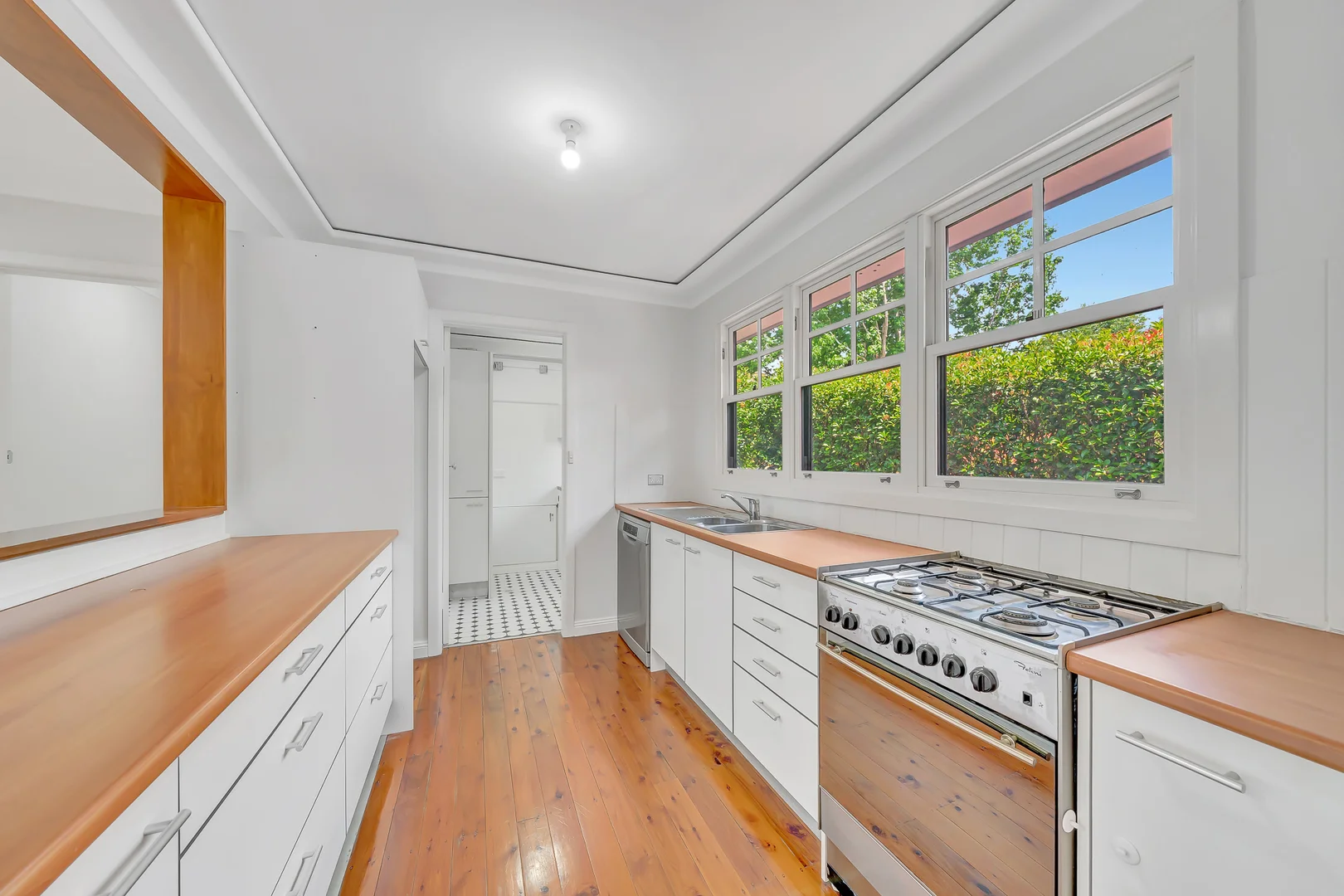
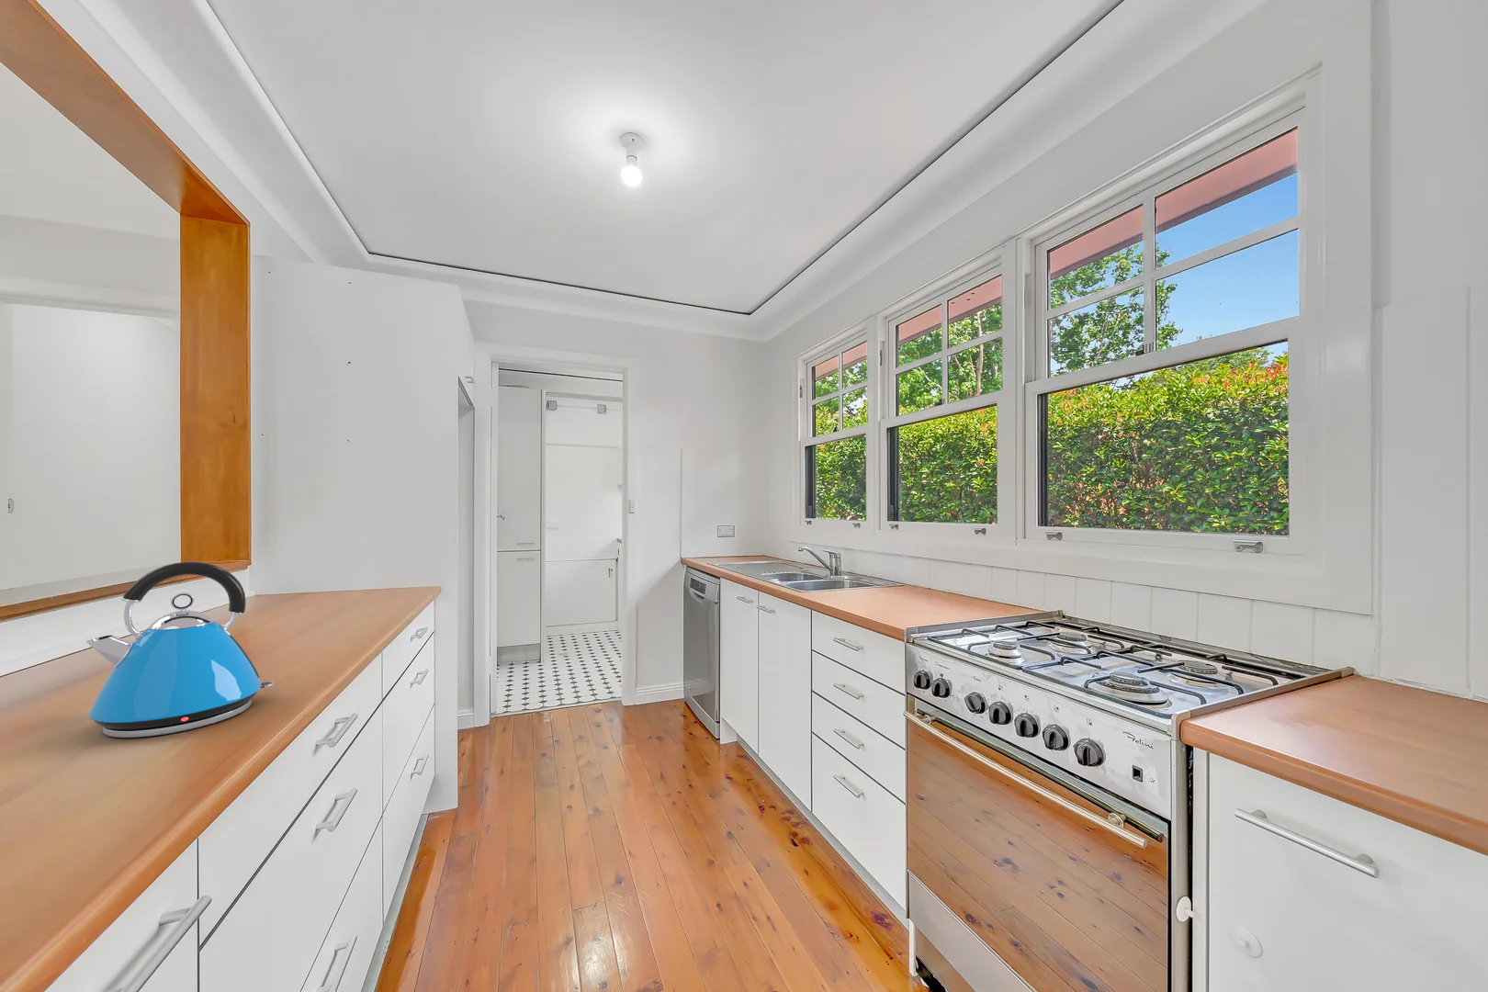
+ kettle (187, 638)
